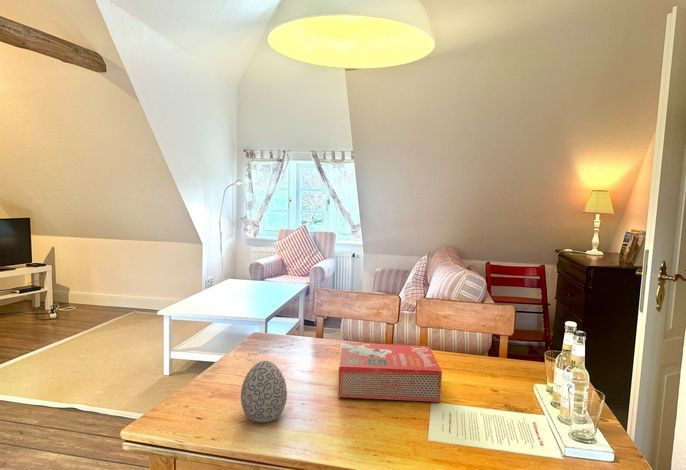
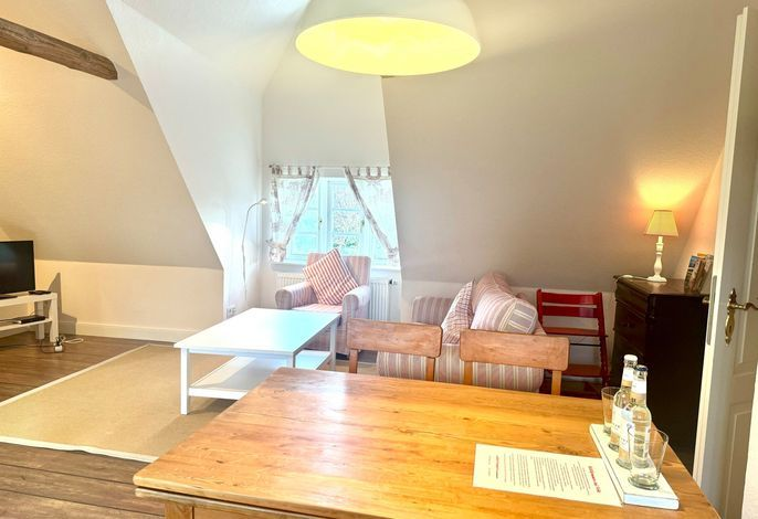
- decorative egg (264, 388)
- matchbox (387, 369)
